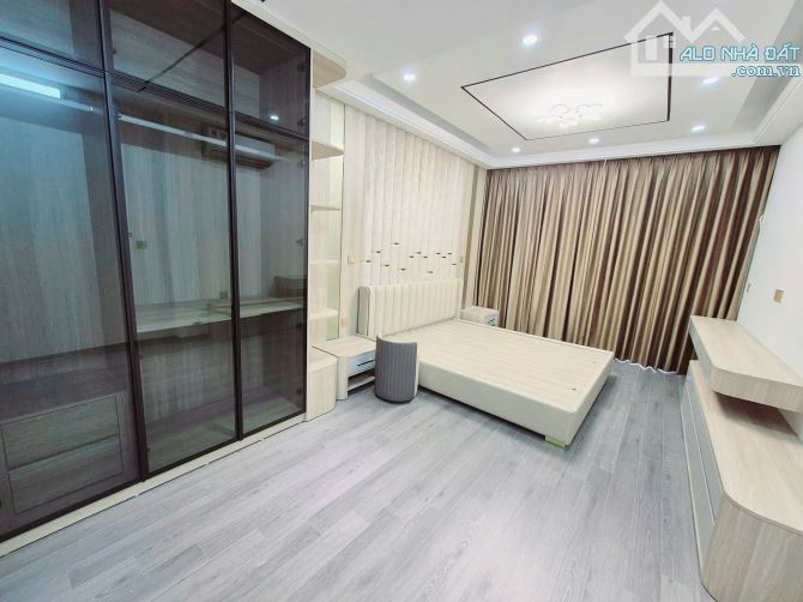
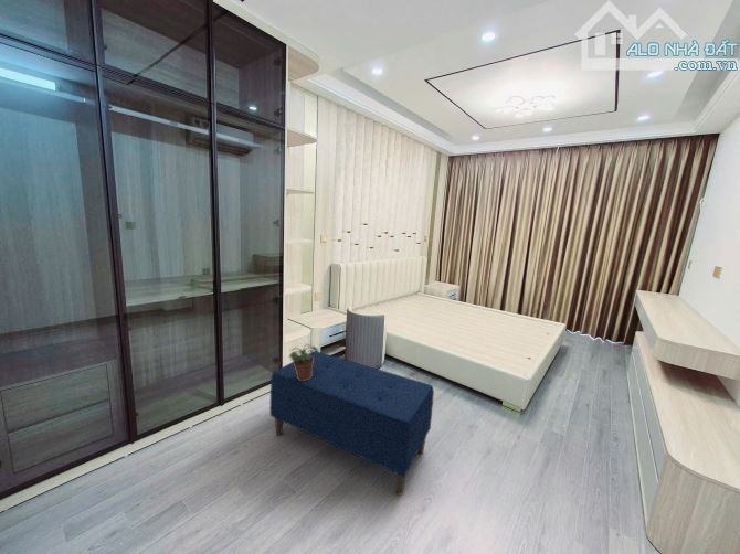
+ potted plant (305, 362)
+ bench (350, 411)
